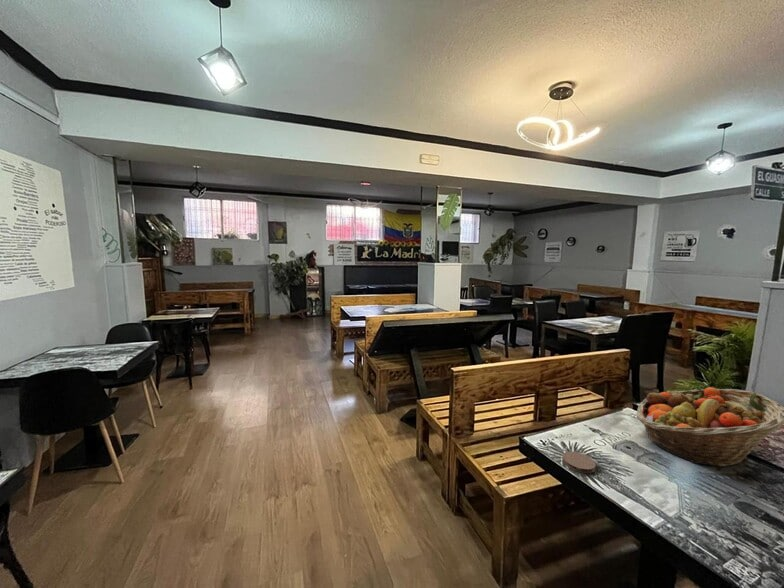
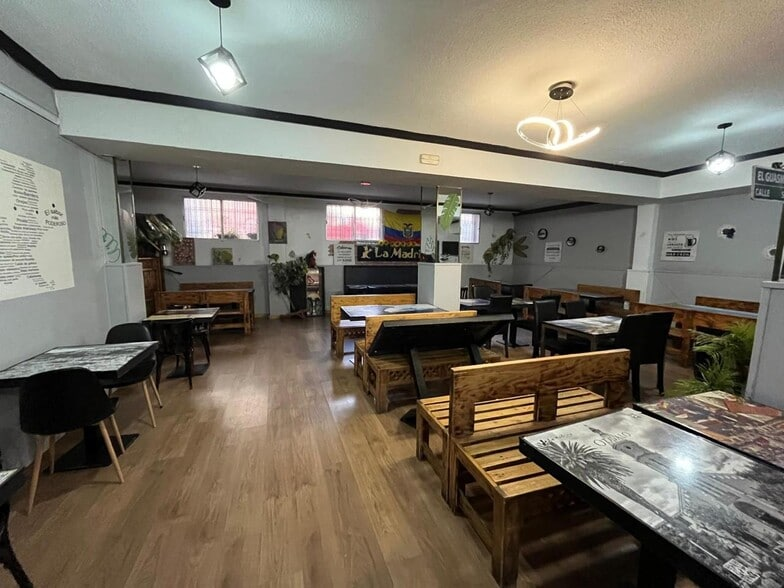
- coaster (578, 461)
- fruit basket (702, 418)
